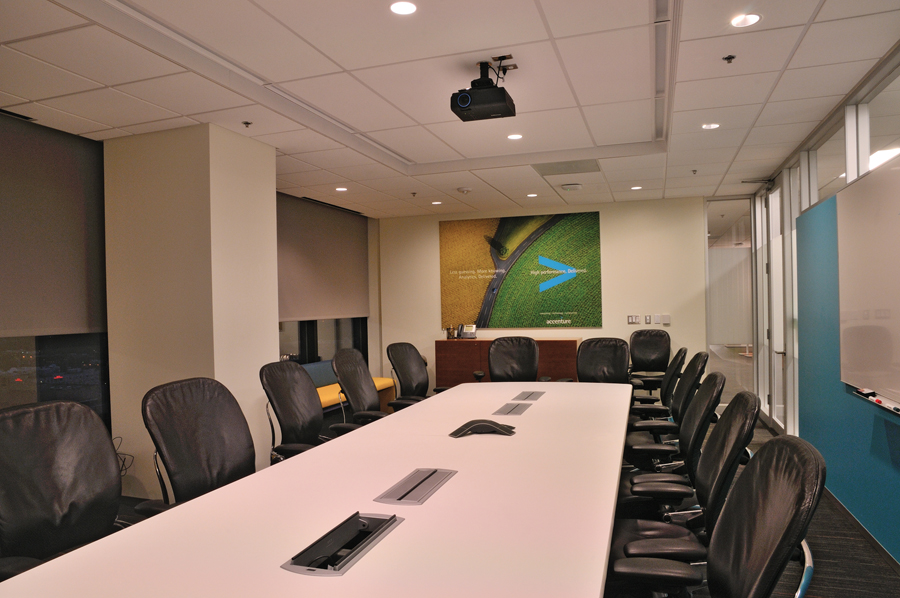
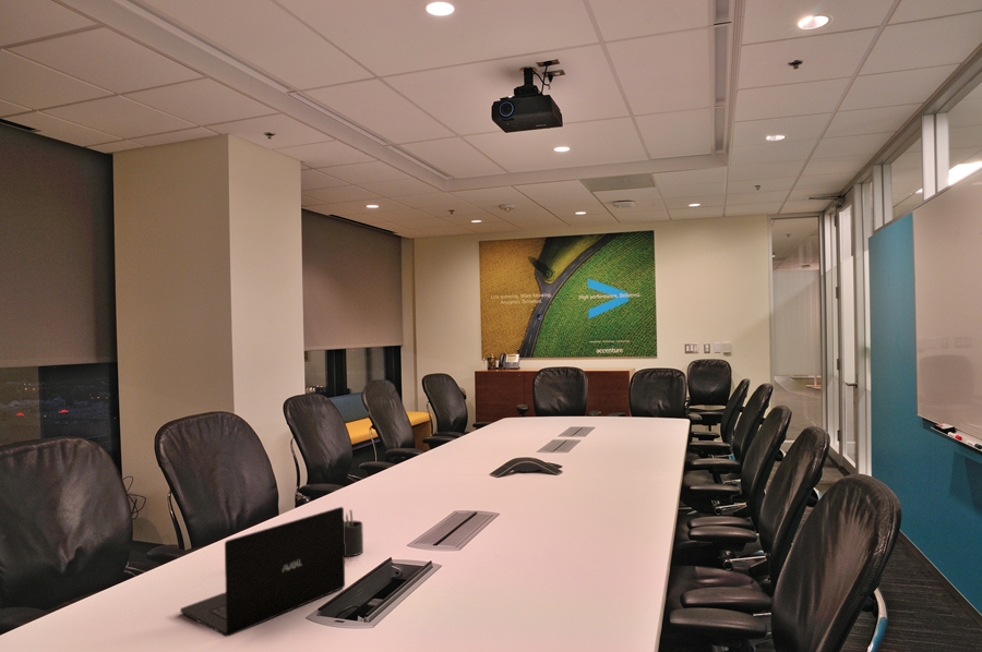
+ pen holder (349, 529)
+ laptop (264, 557)
